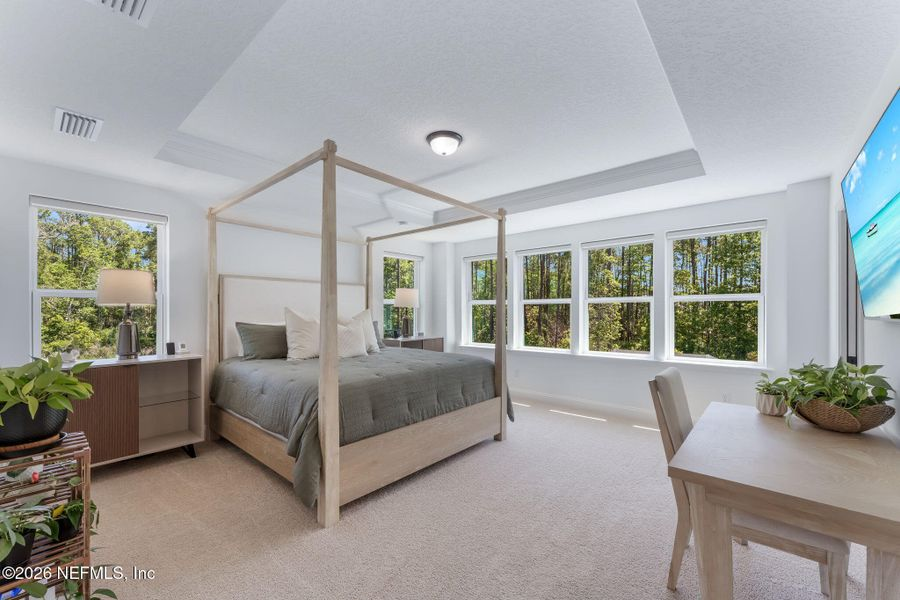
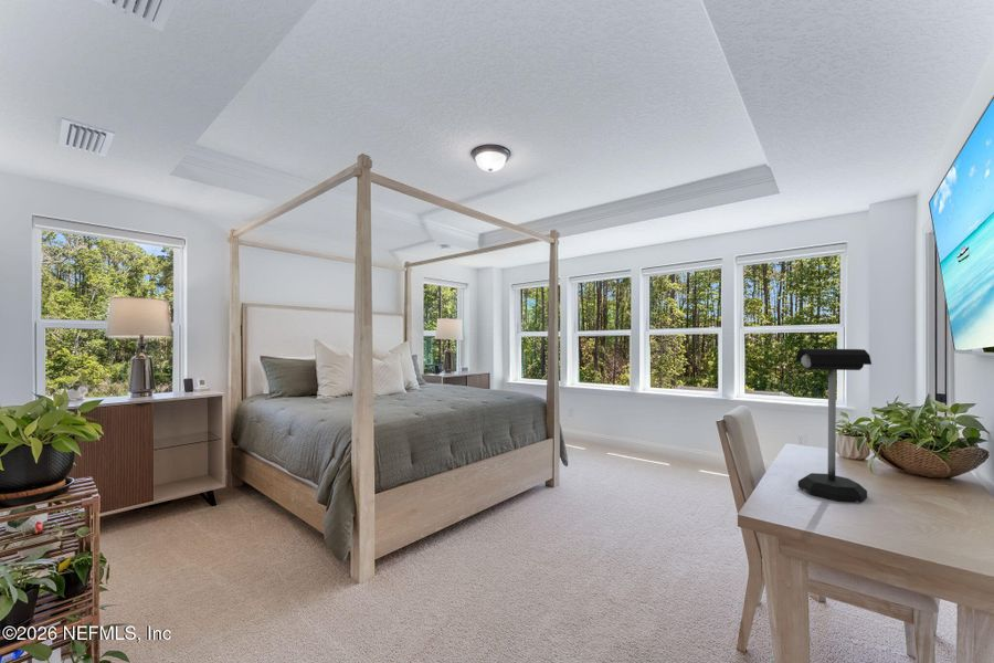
+ mailbox (831, 420)
